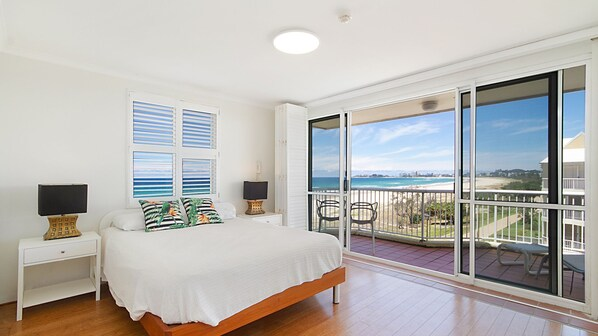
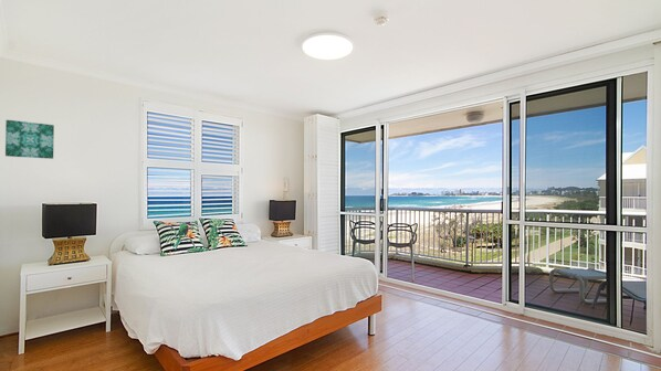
+ wall art (30, 139)
